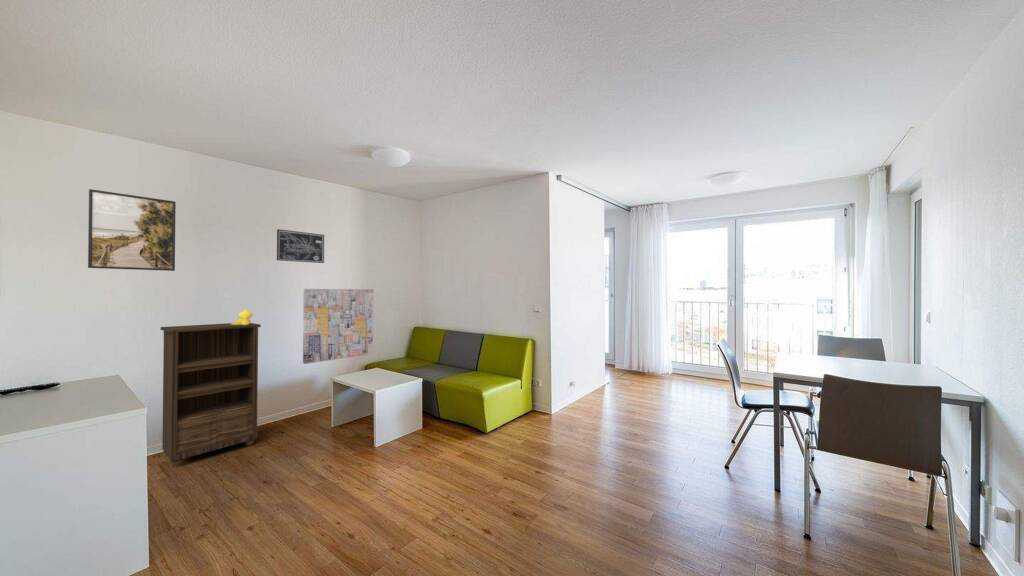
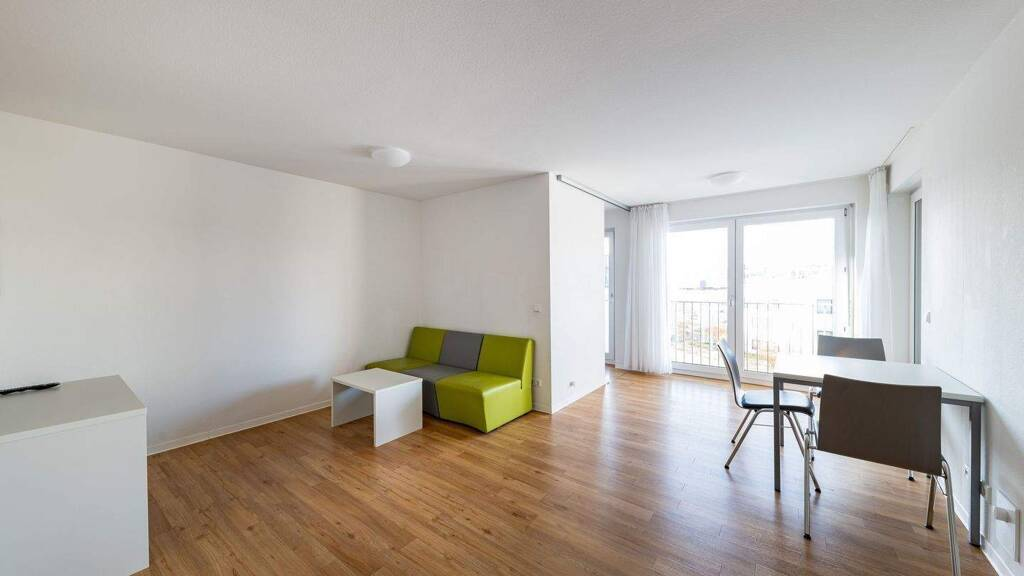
- wall art (340, 323)
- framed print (134, 232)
- wall art (301, 246)
- bookshelf (212, 388)
- vase (242, 316)
